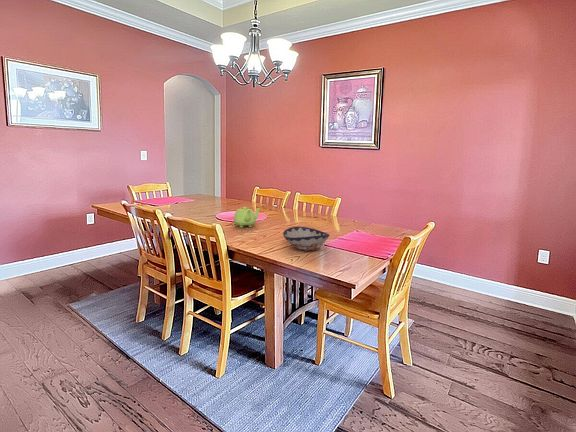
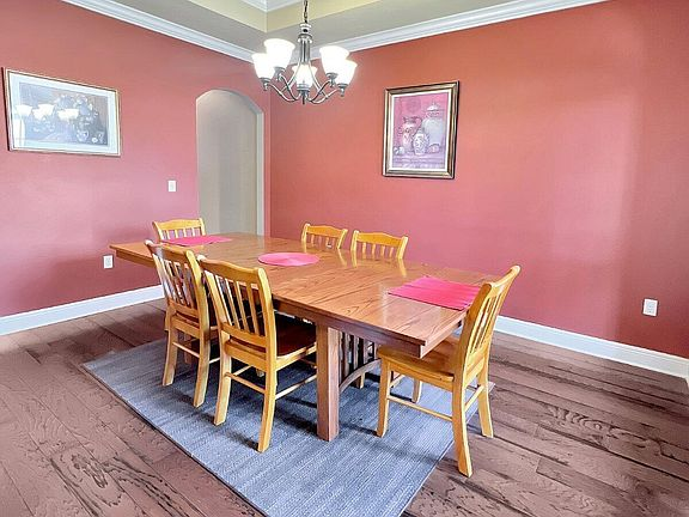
- teapot (248, 216)
- decorative bowl (305, 239)
